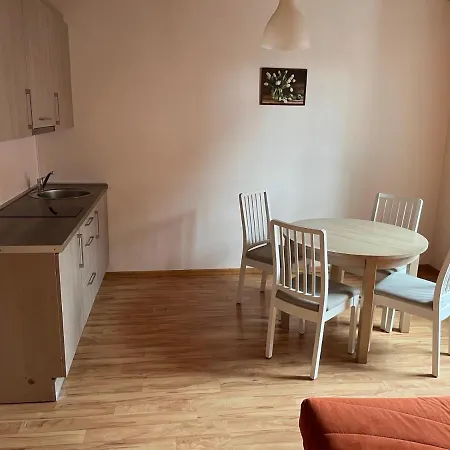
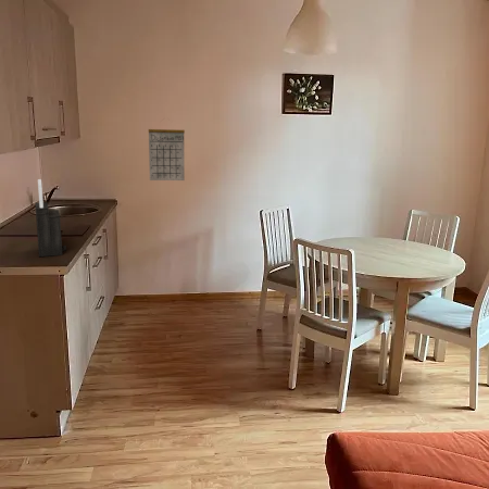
+ knife block (50, 216)
+ calendar (166, 149)
